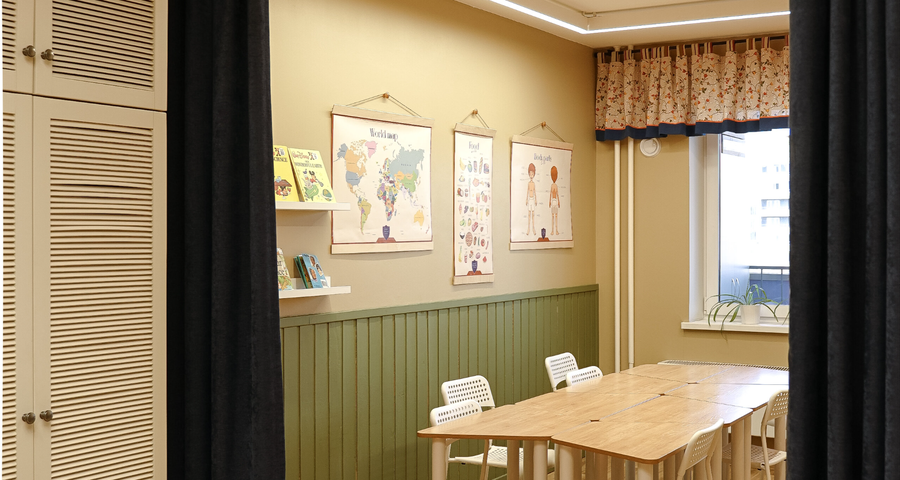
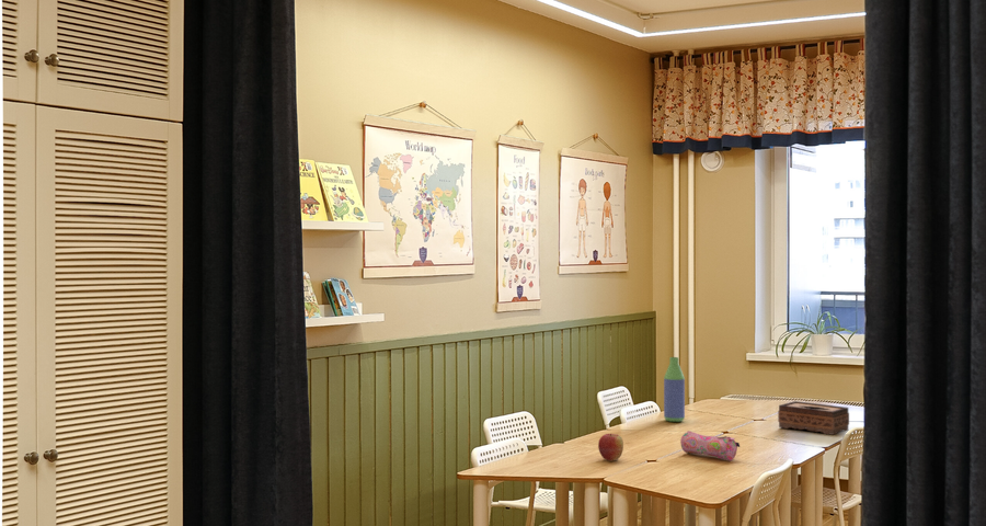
+ apple (610, 446)
+ bottle (674, 389)
+ pencil case (709, 444)
+ tissue box (813, 416)
